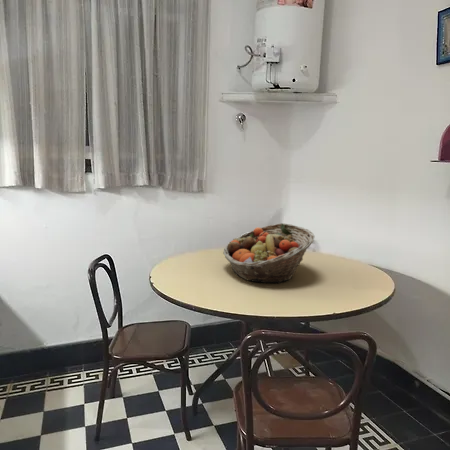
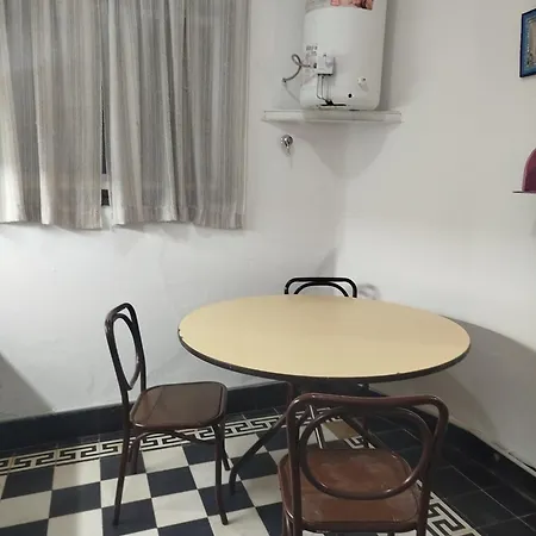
- fruit basket (267, 250)
